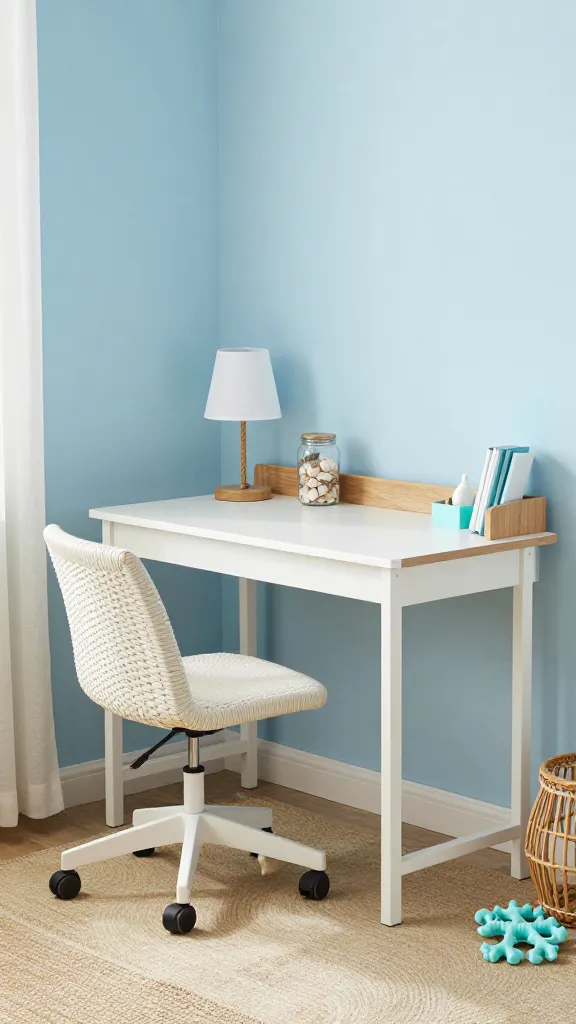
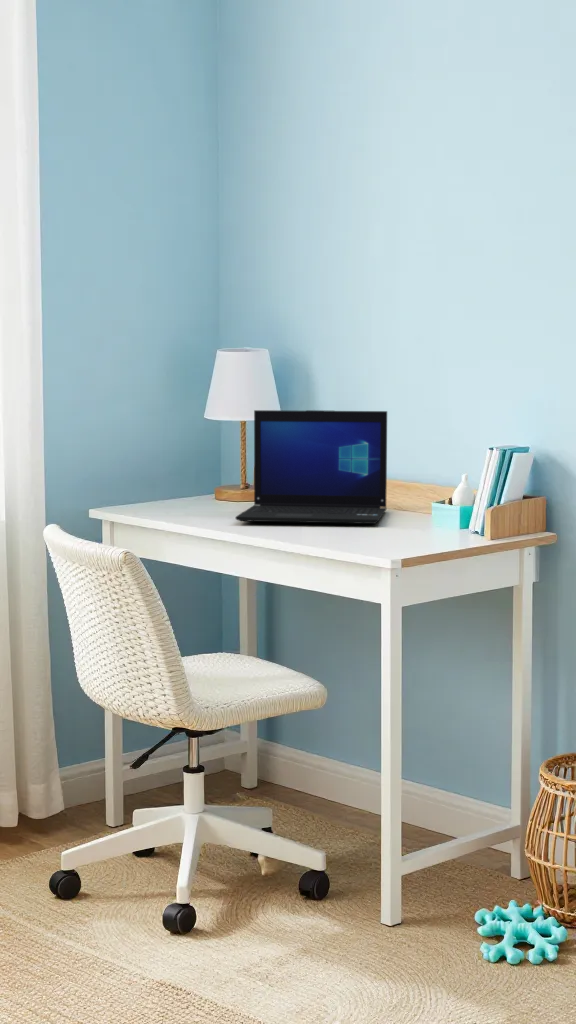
+ laptop (313, 464)
